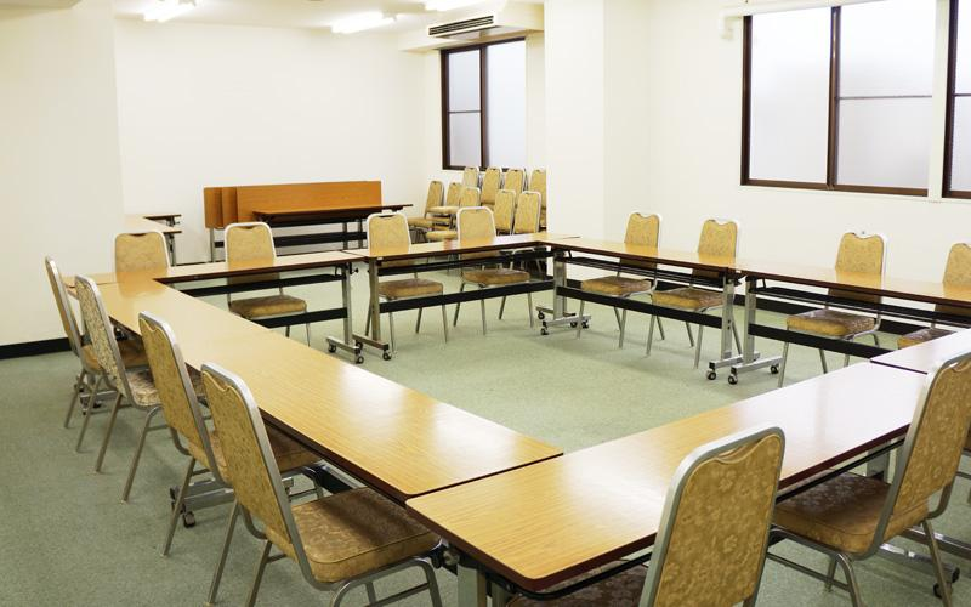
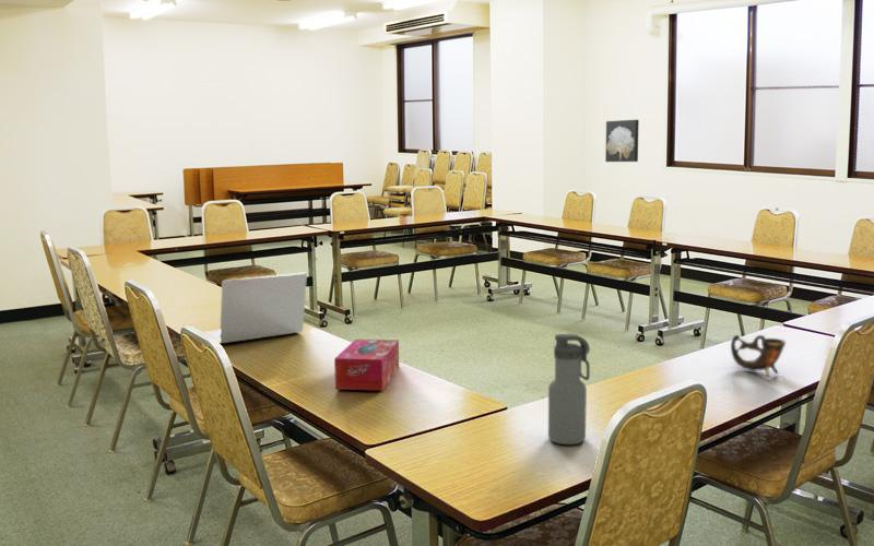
+ wall art (622, 141)
+ cup (757, 351)
+ water bottle (568, 388)
+ laptop (250, 304)
+ tissue box (368, 363)
